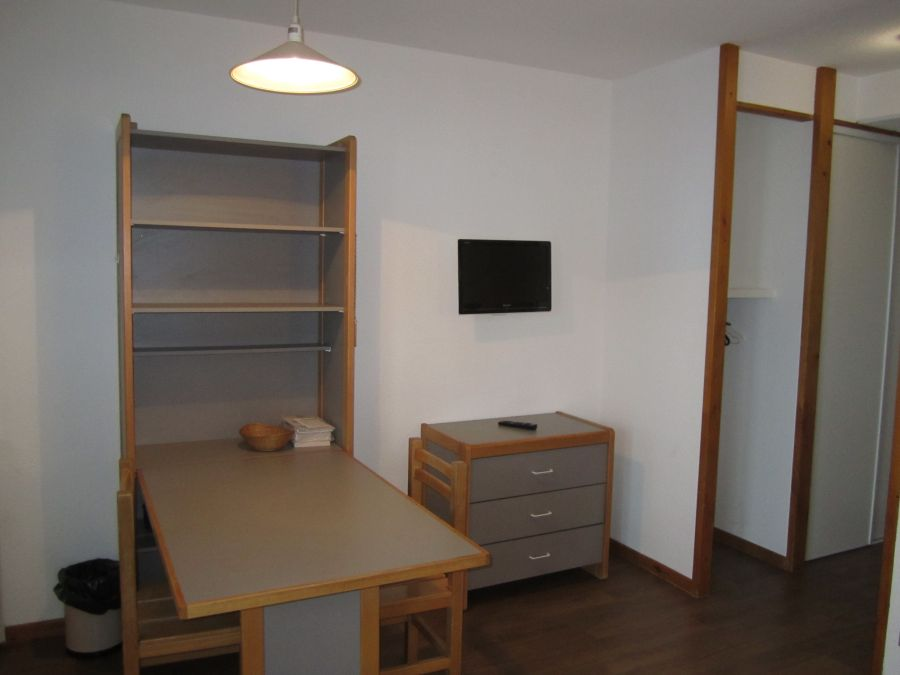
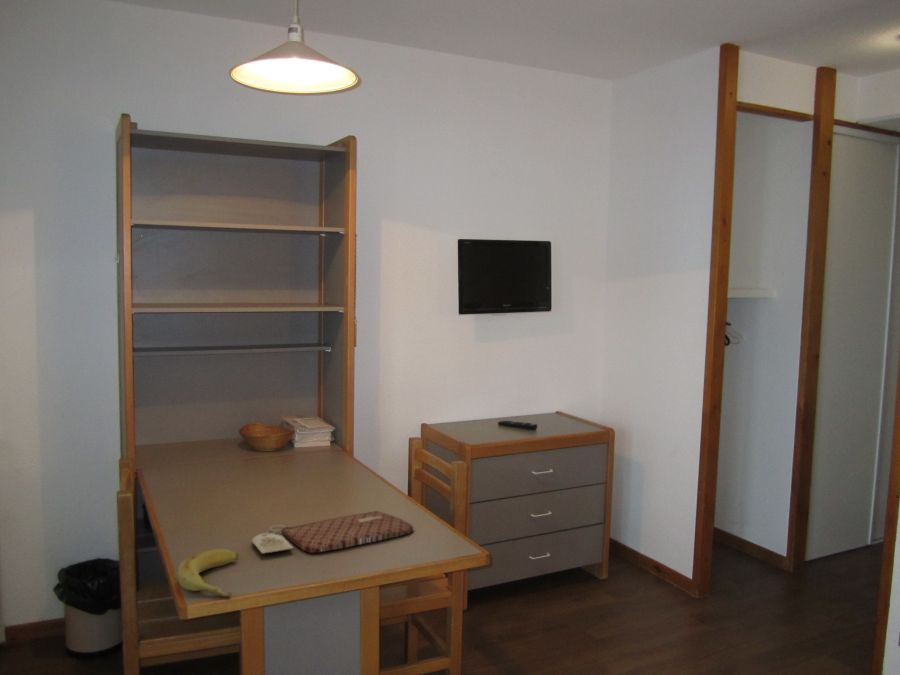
+ banana (212, 567)
+ placemat (329, 530)
